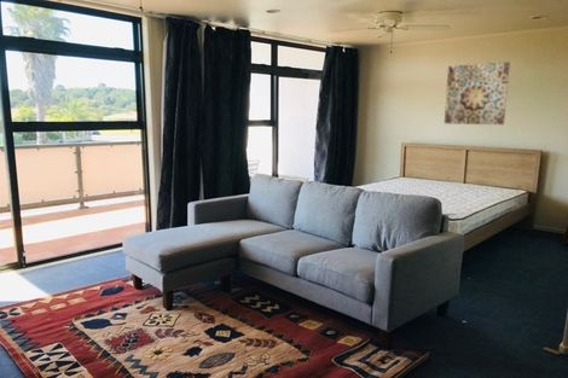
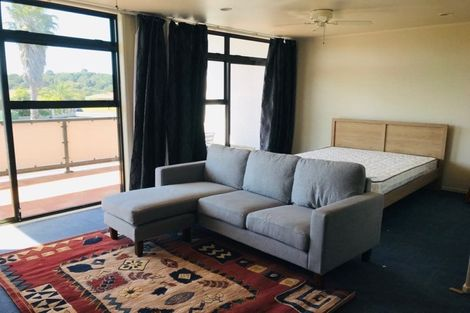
- wall art (475, 94)
